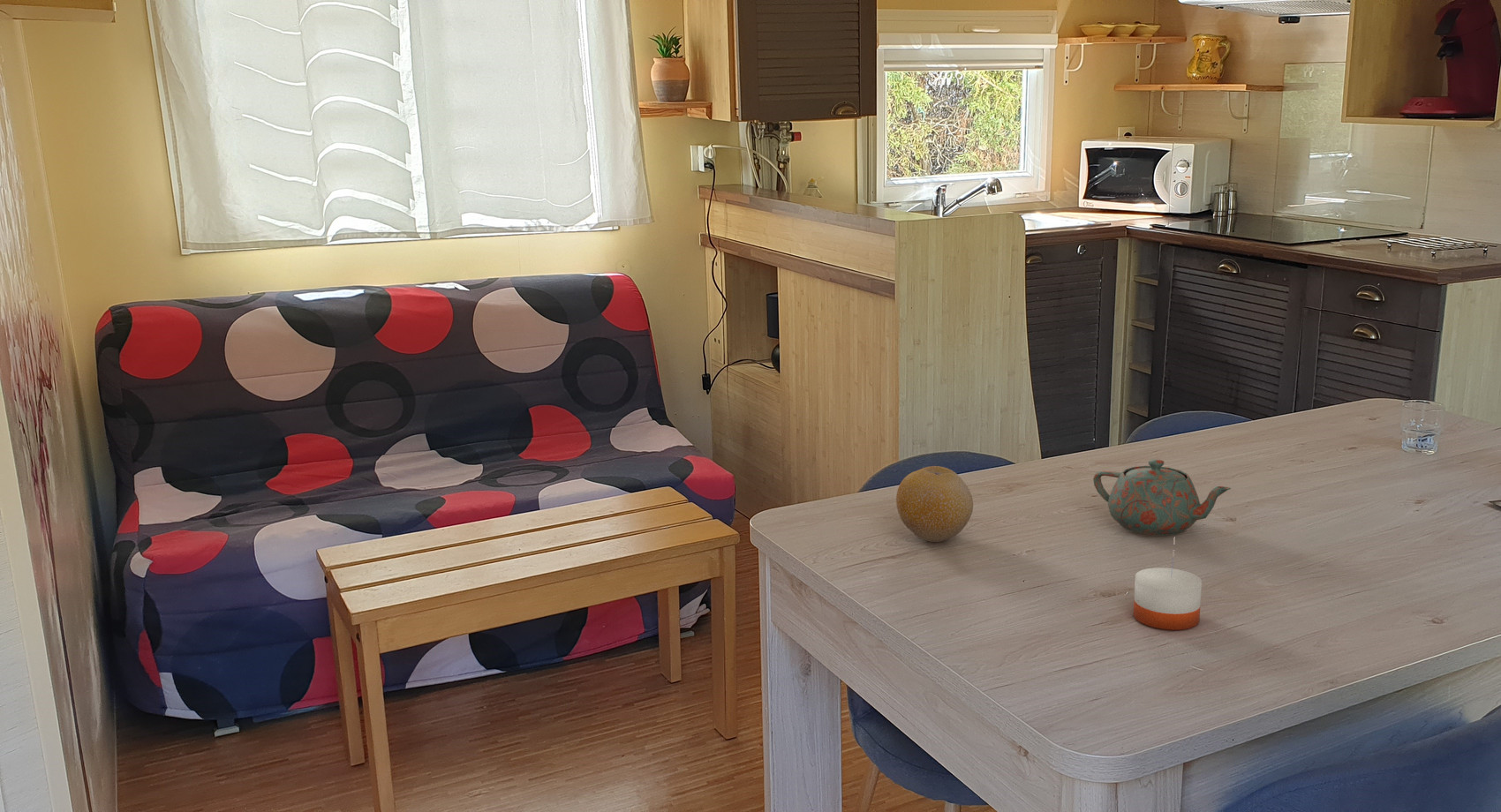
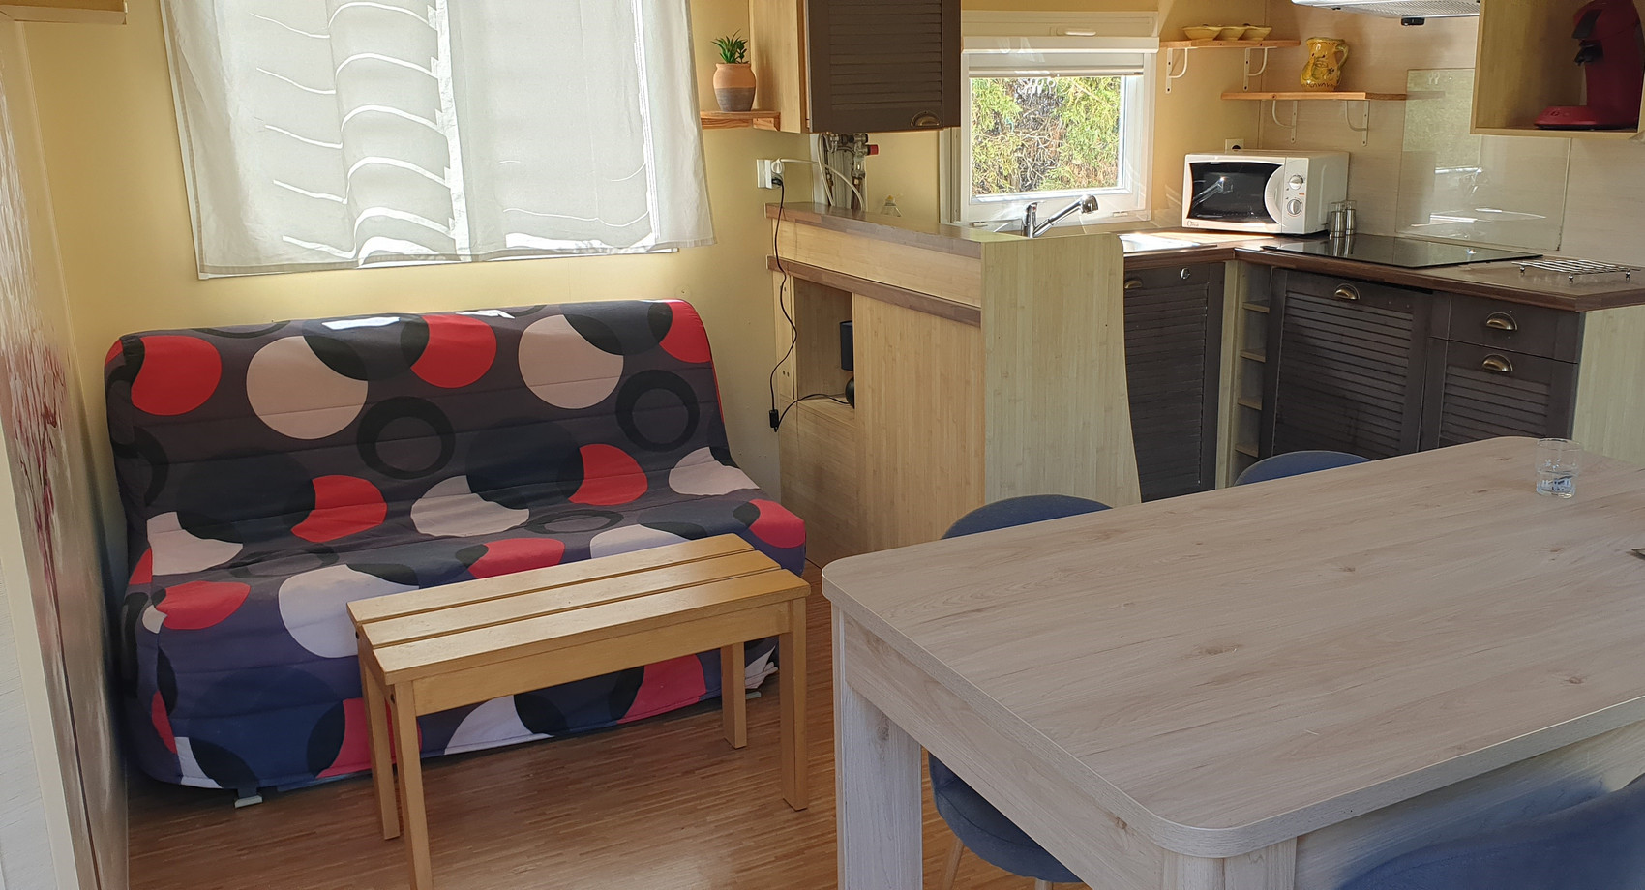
- teapot (1158, 494)
- fruit (934, 504)
- candle (1168, 576)
